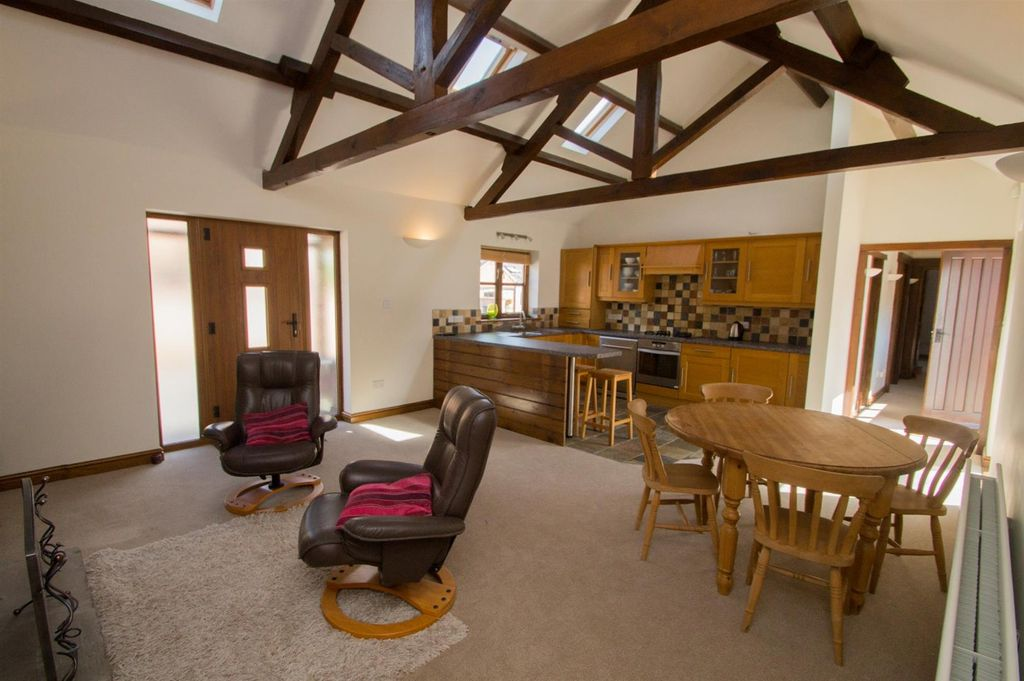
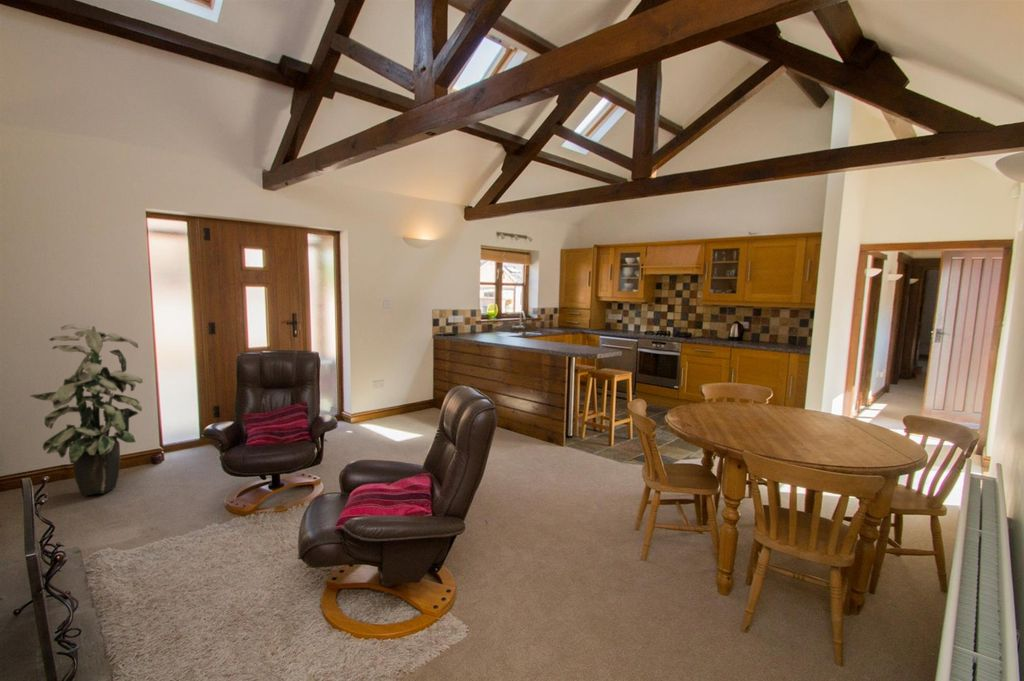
+ indoor plant (90, 408)
